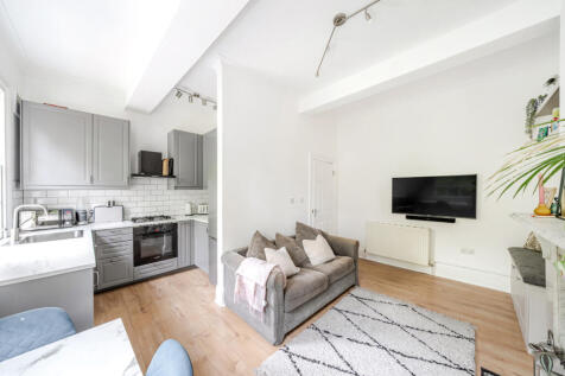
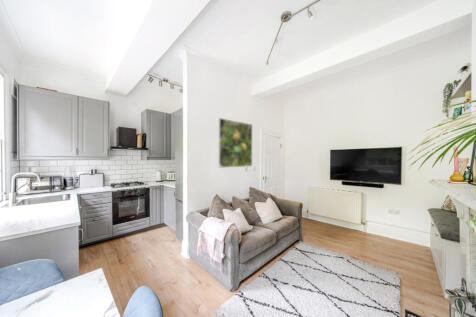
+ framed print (236, 144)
